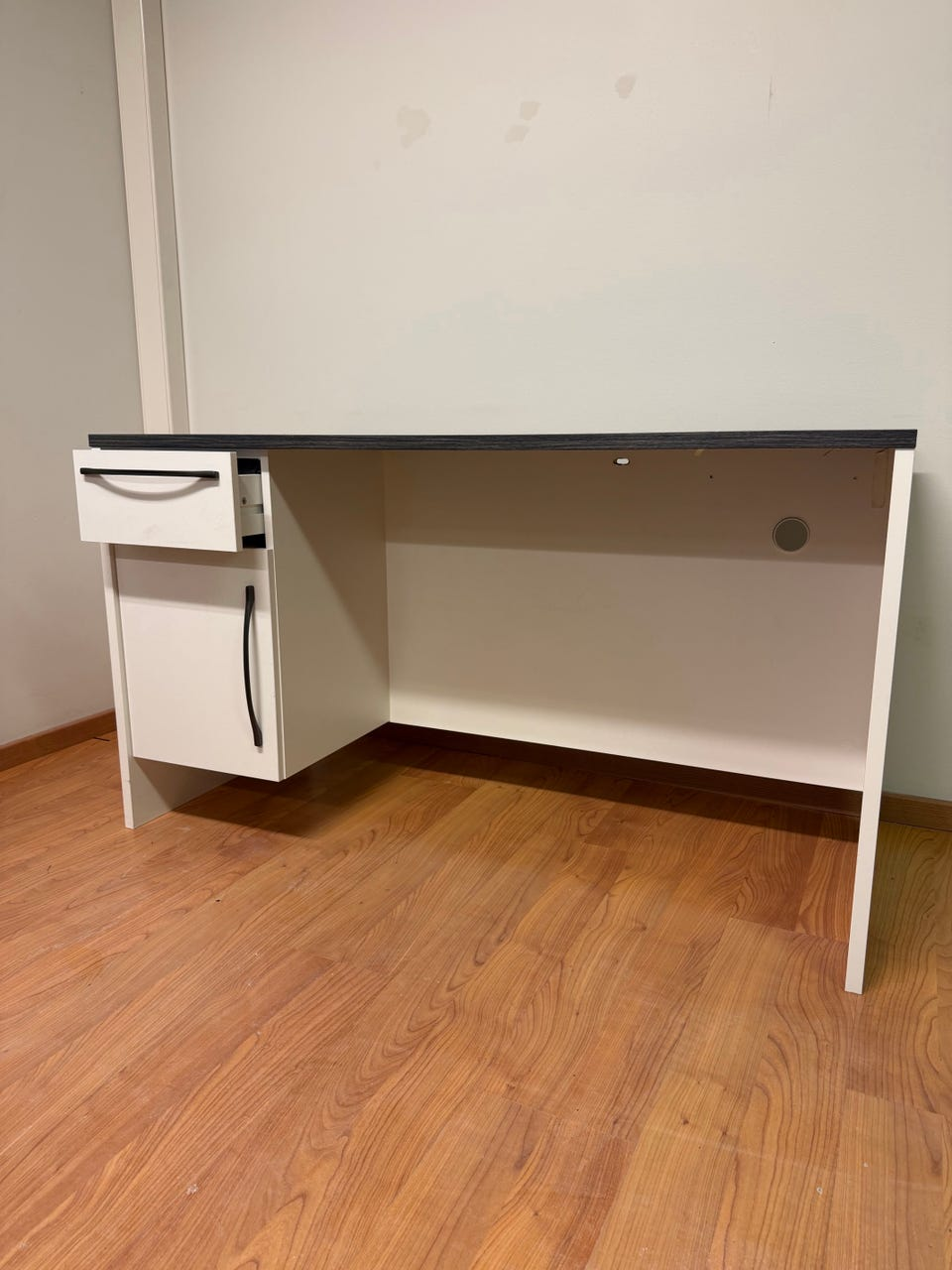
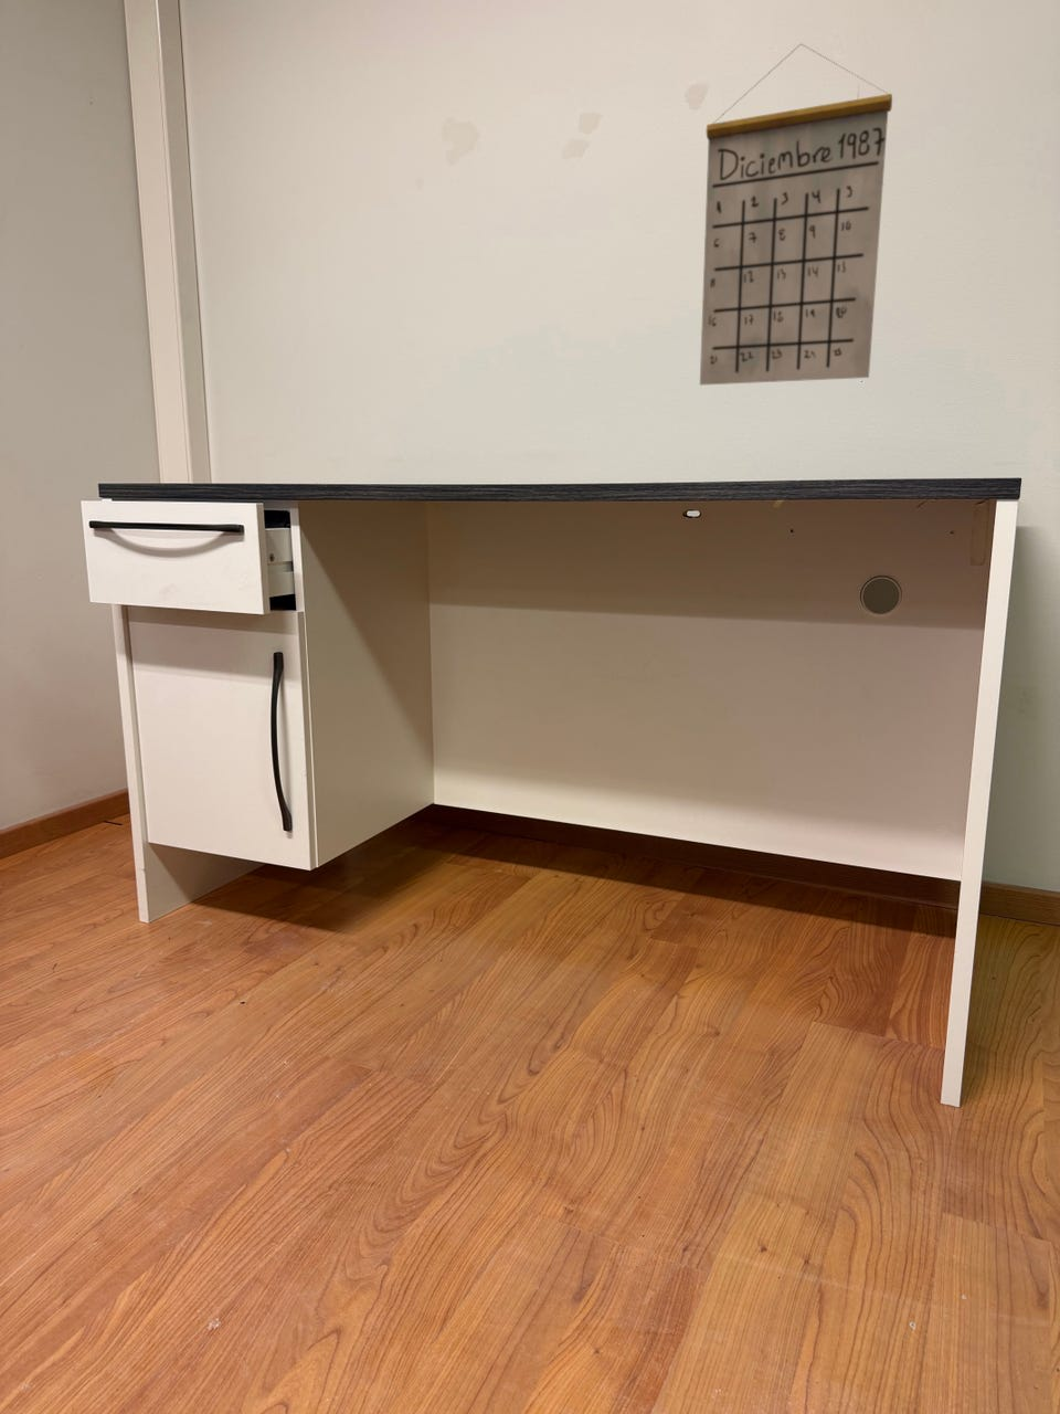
+ calendar (791, 216)
